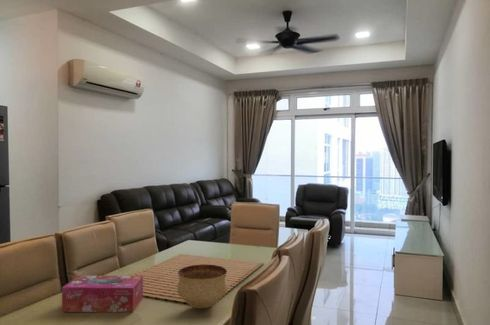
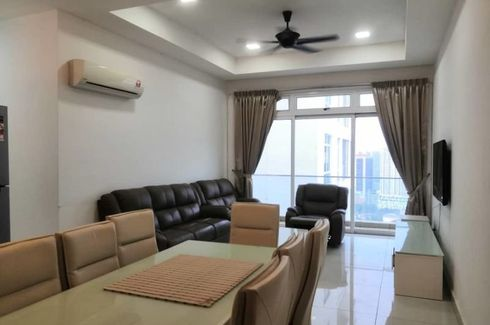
- bowl (202, 289)
- tissue box (104, 292)
